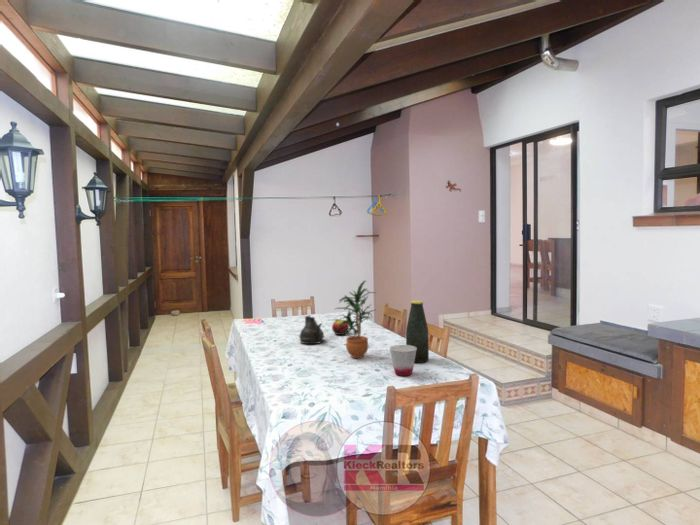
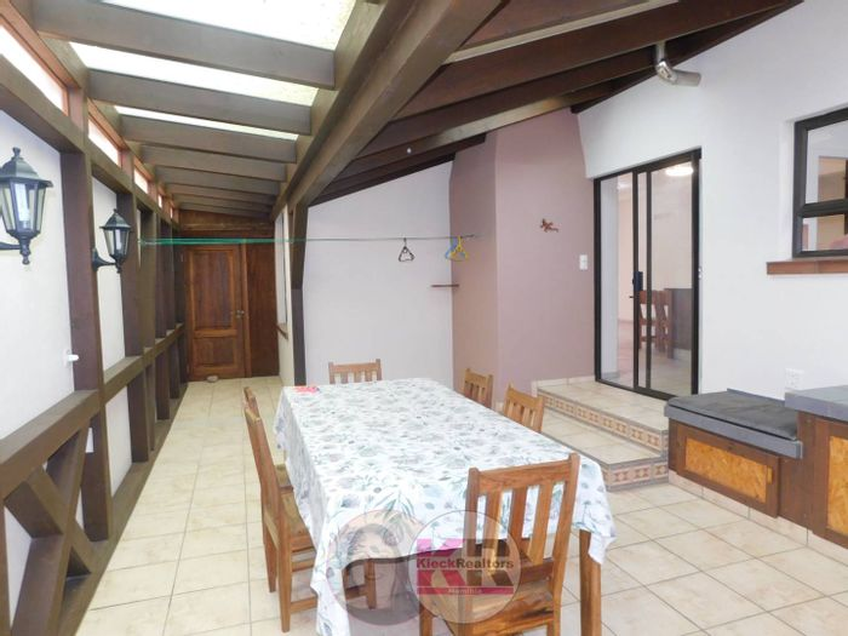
- teapot (313, 330)
- potted plant (356, 319)
- bottle (417, 330)
- cup (403, 360)
- fruit (340, 326)
